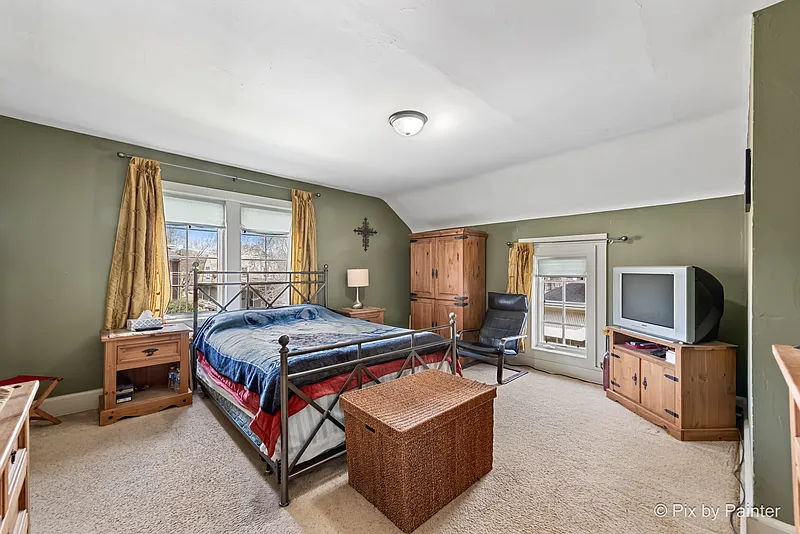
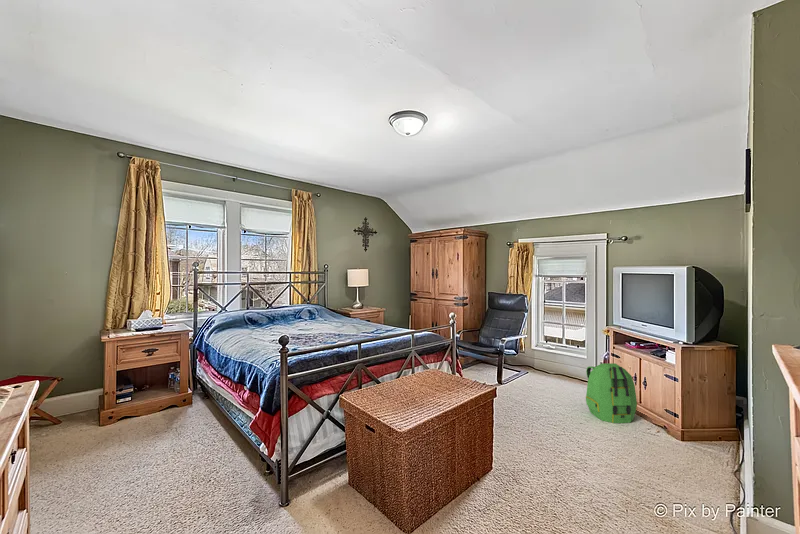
+ backpack (609, 388)
